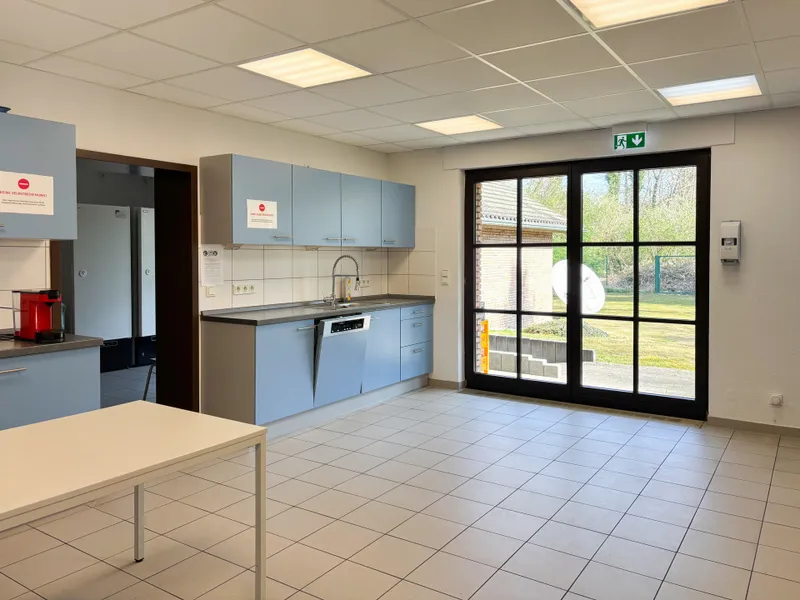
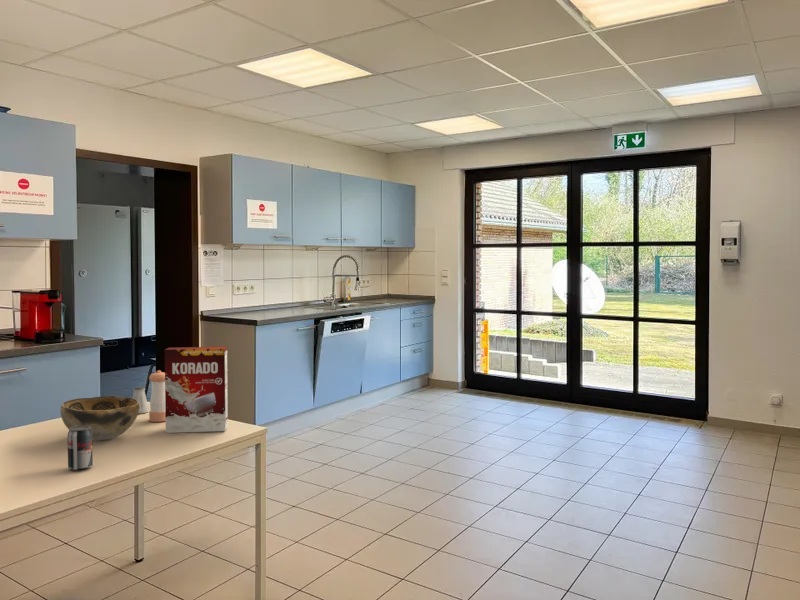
+ beverage can (80, 447)
+ cereal box (197, 388)
+ saltshaker (139, 399)
+ decorative bowl (101, 419)
+ pepper shaker (159, 395)
